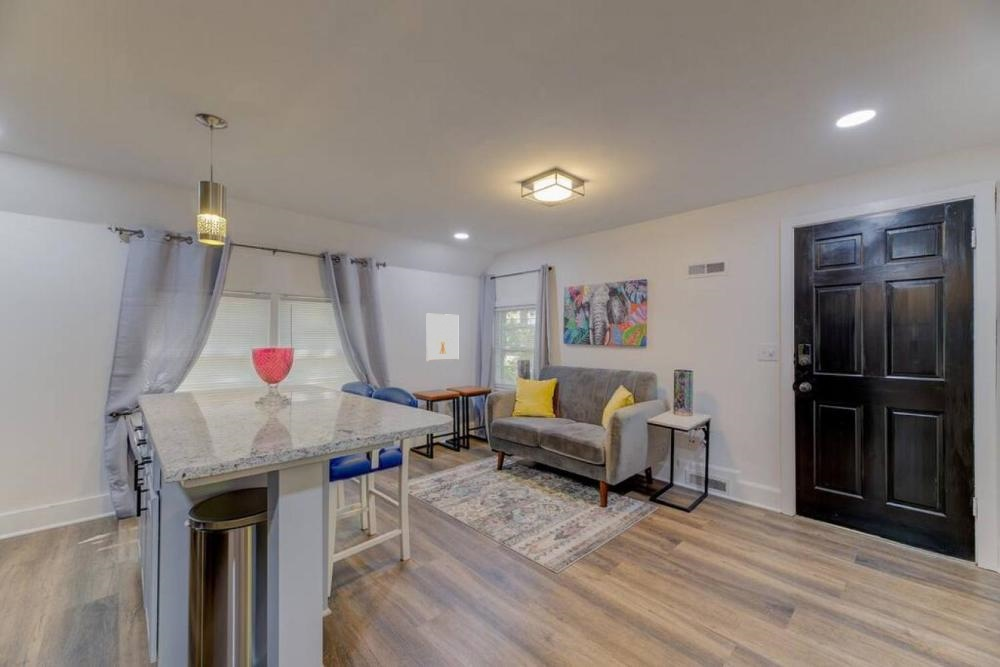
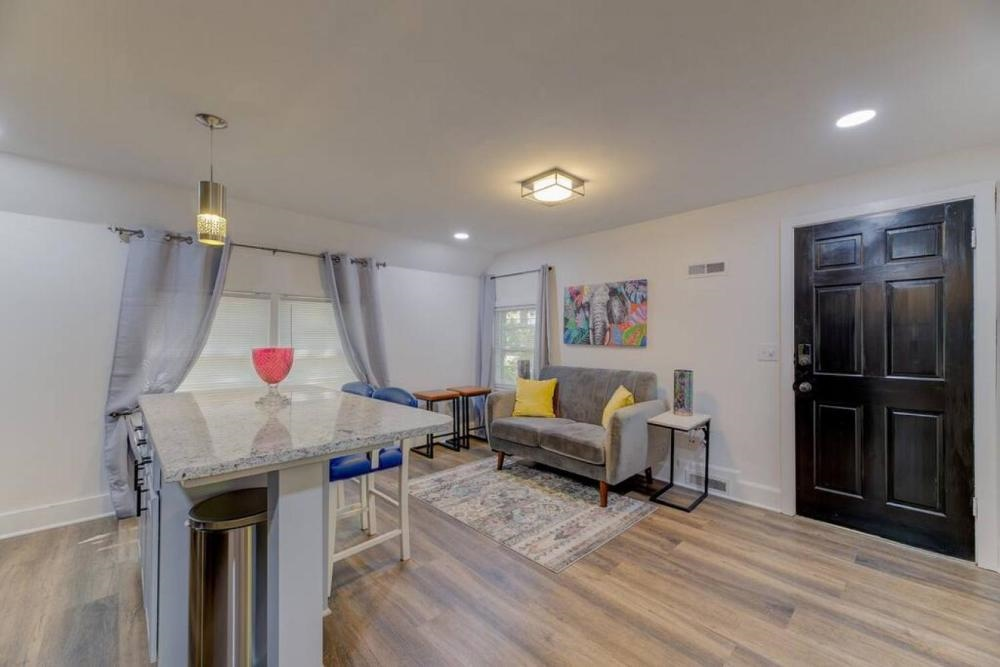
- picture frame (443, 337)
